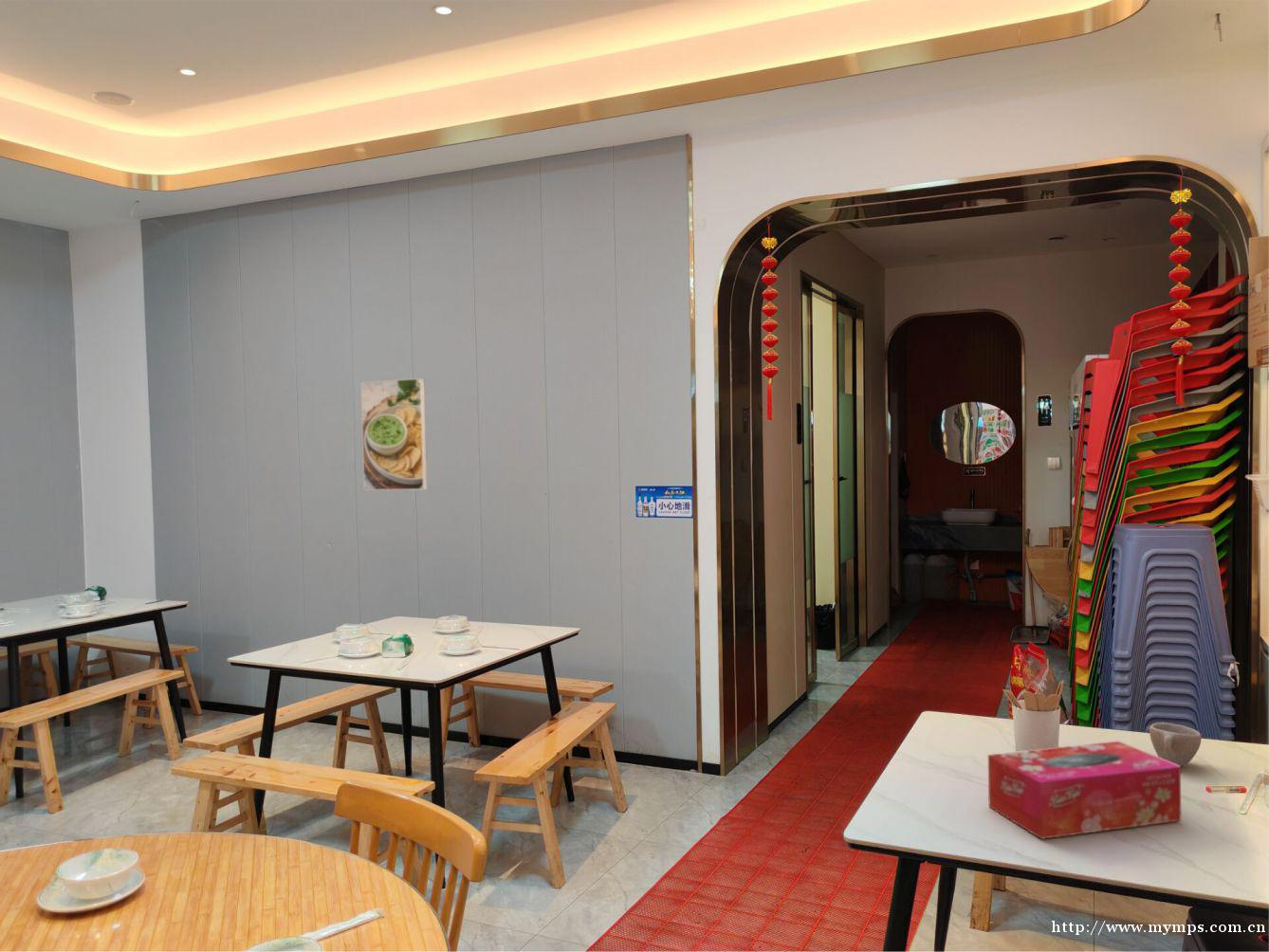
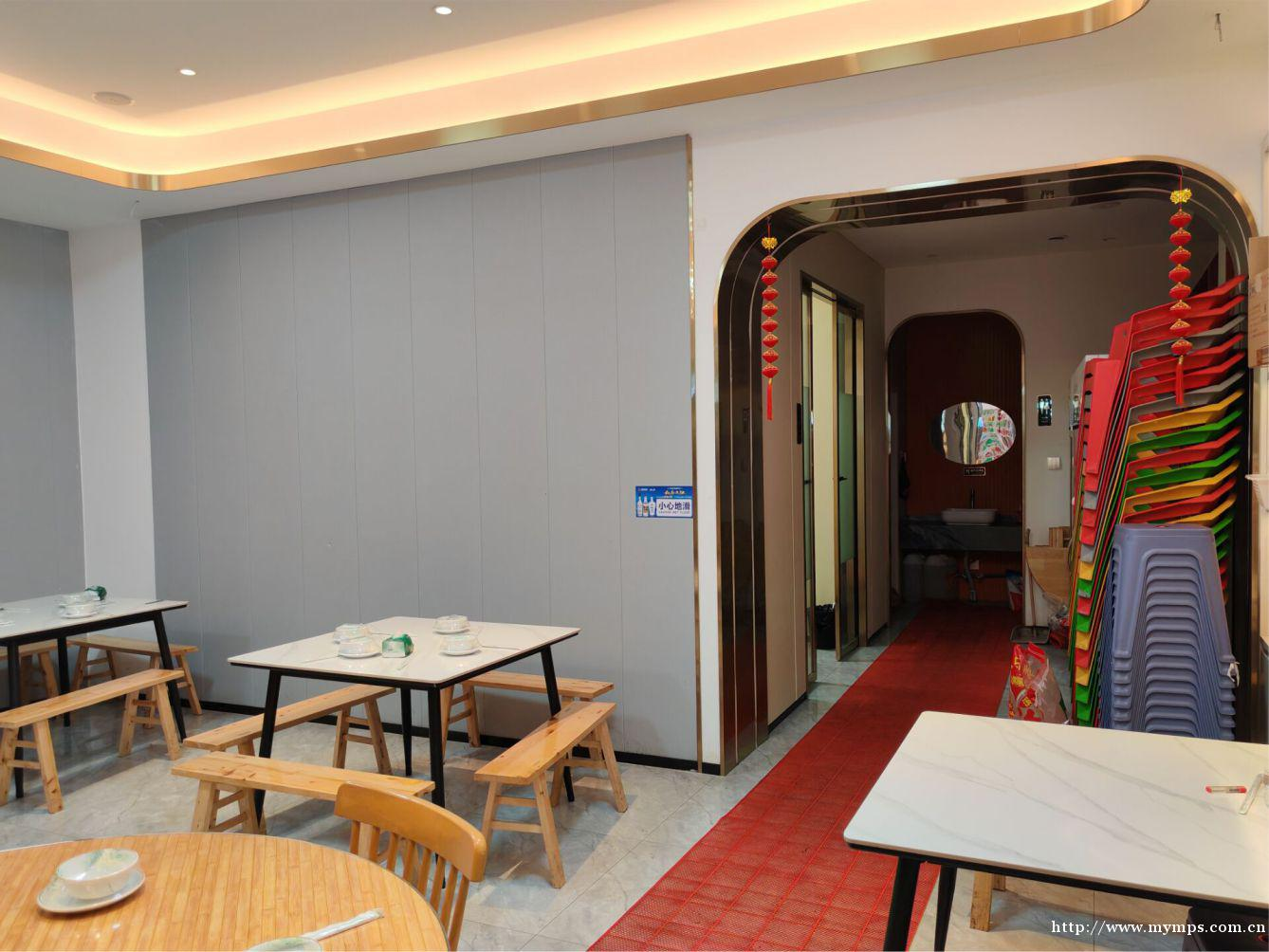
- utensil holder (1038, 723)
- cup (1174, 747)
- tissue box (1082, 787)
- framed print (393, 435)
